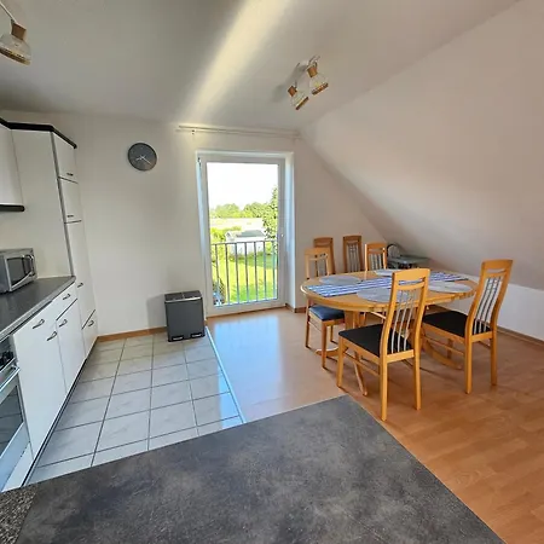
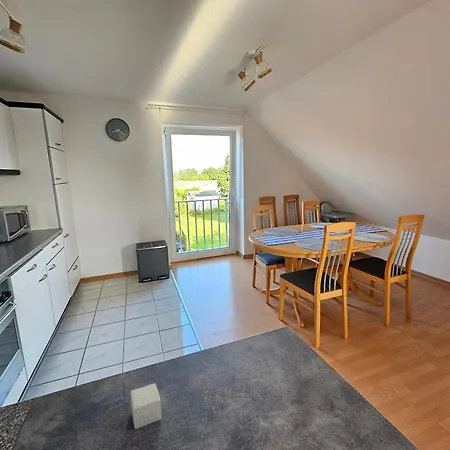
+ small box (145, 404)
